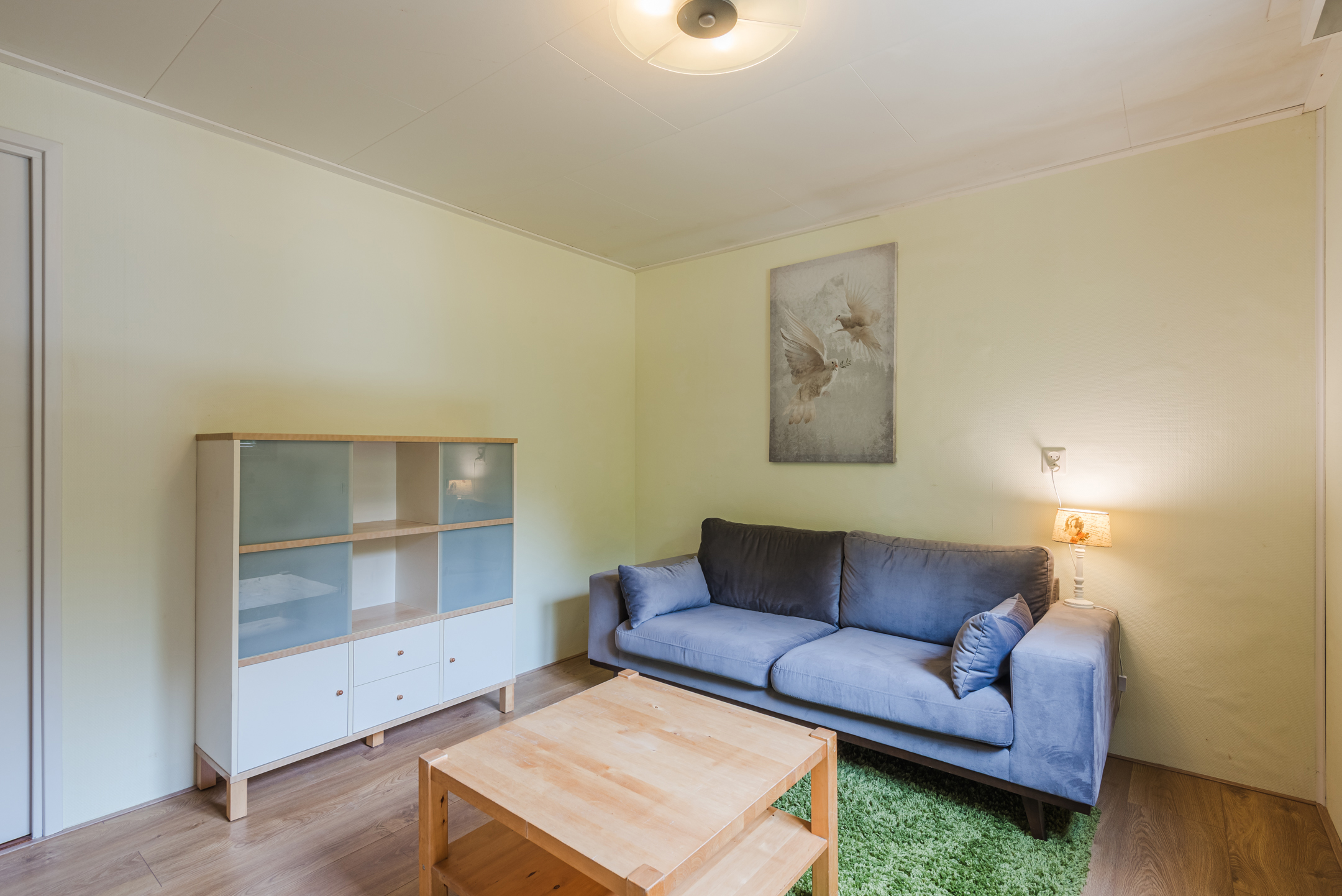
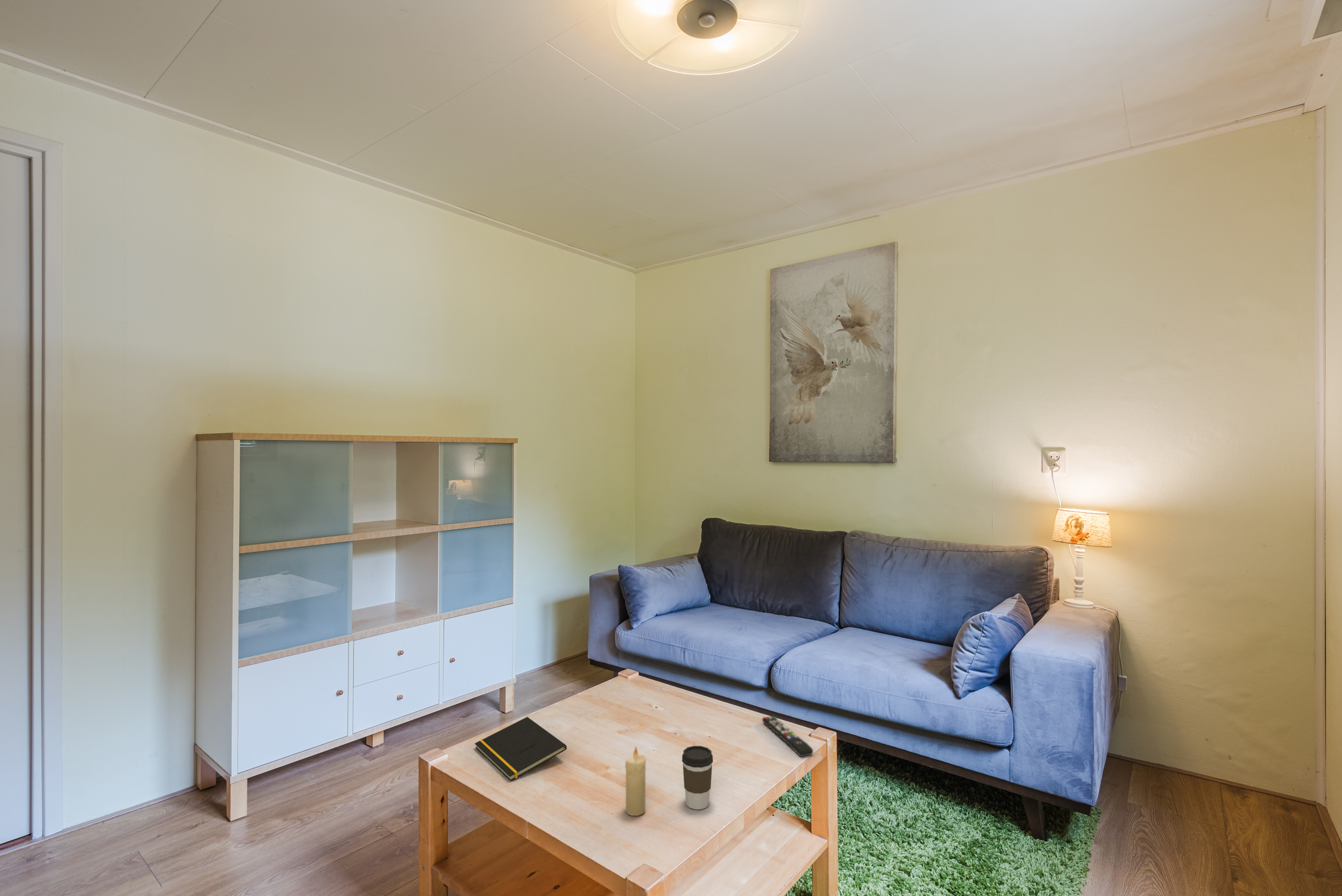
+ remote control (786, 734)
+ coffee cup (697, 777)
+ candle (635, 779)
+ notepad (519, 746)
